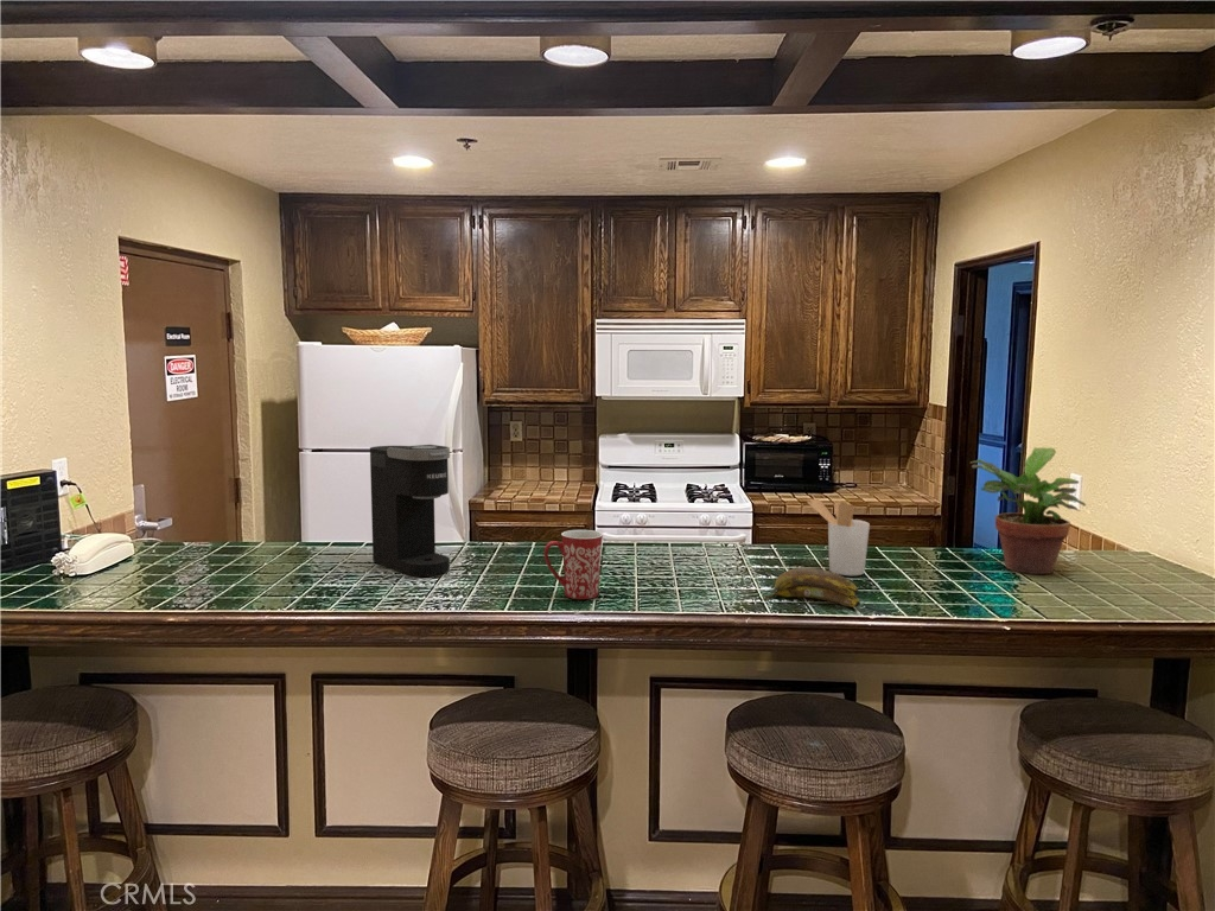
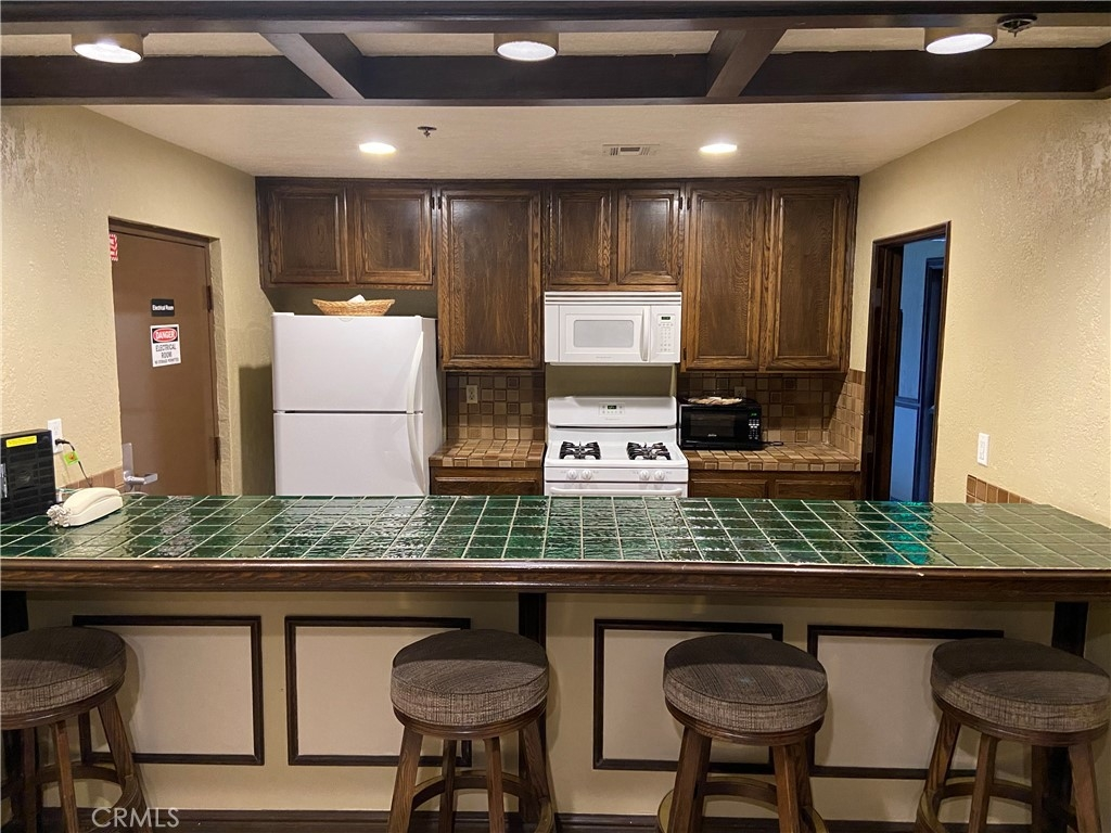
- potted plant (1028, 511)
- utensil holder (836, 534)
- banana (808, 585)
- coffee maker (409, 505)
- mug (573, 563)
